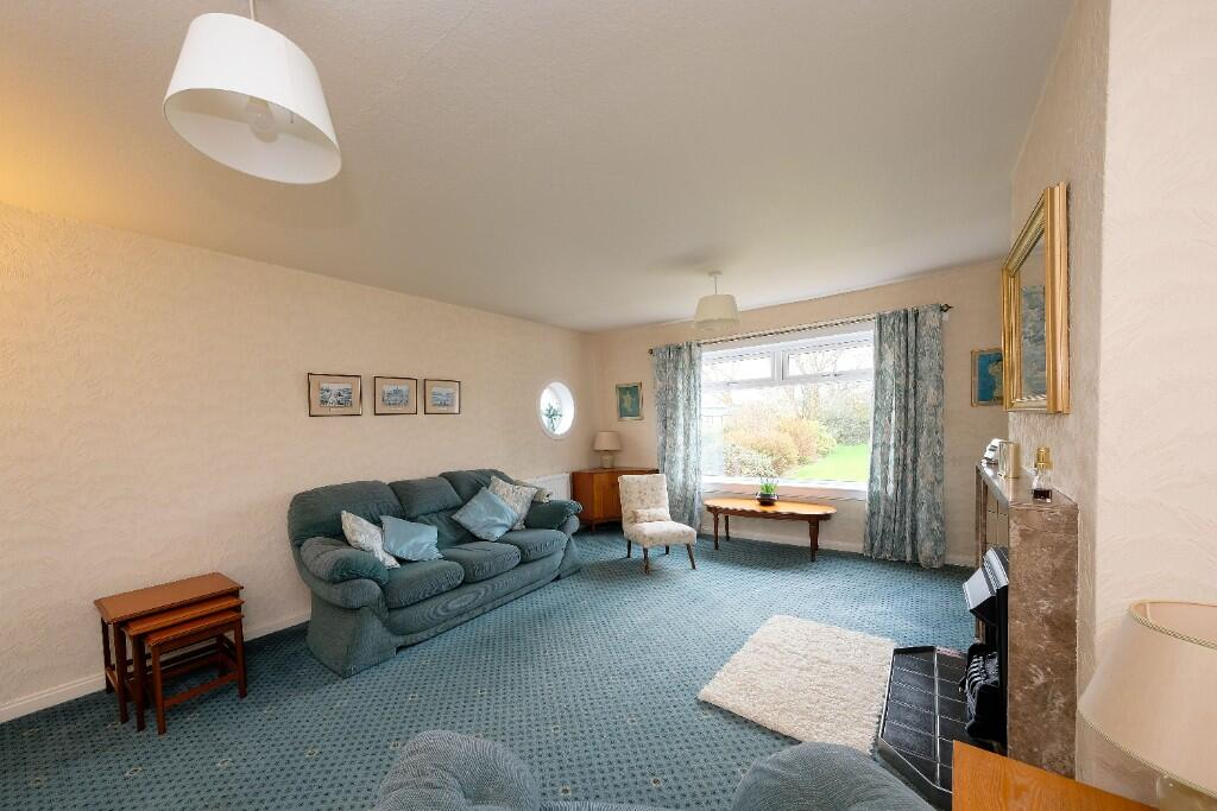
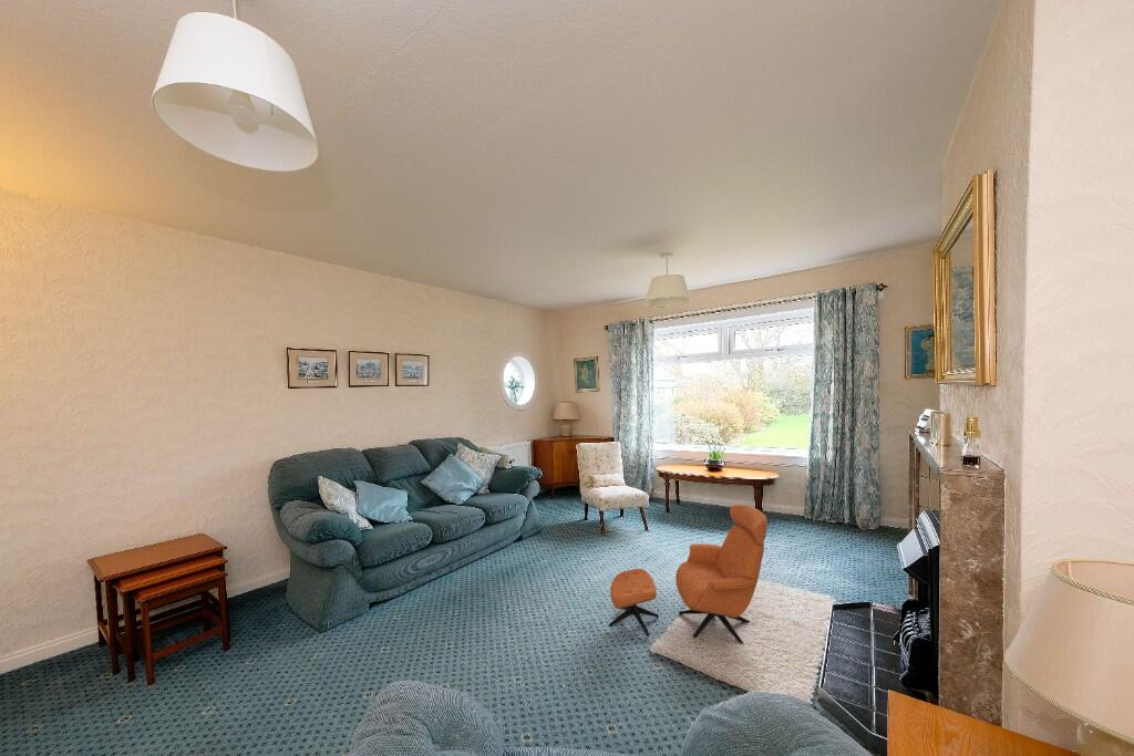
+ armchair (684, 566)
